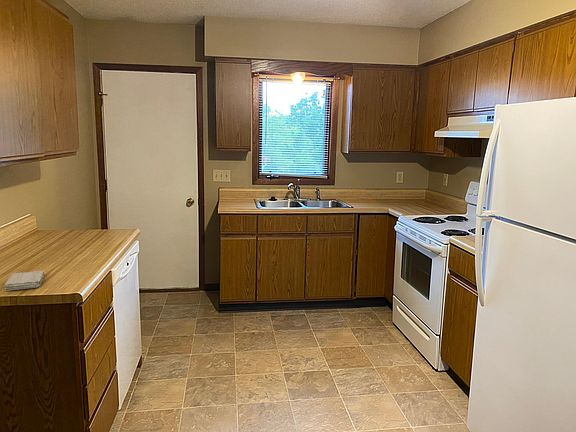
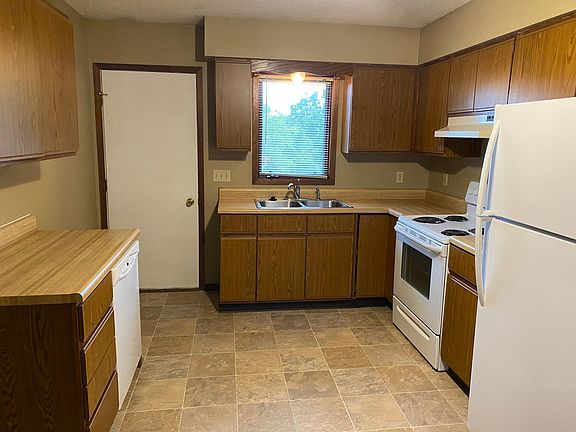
- washcloth (25, 279)
